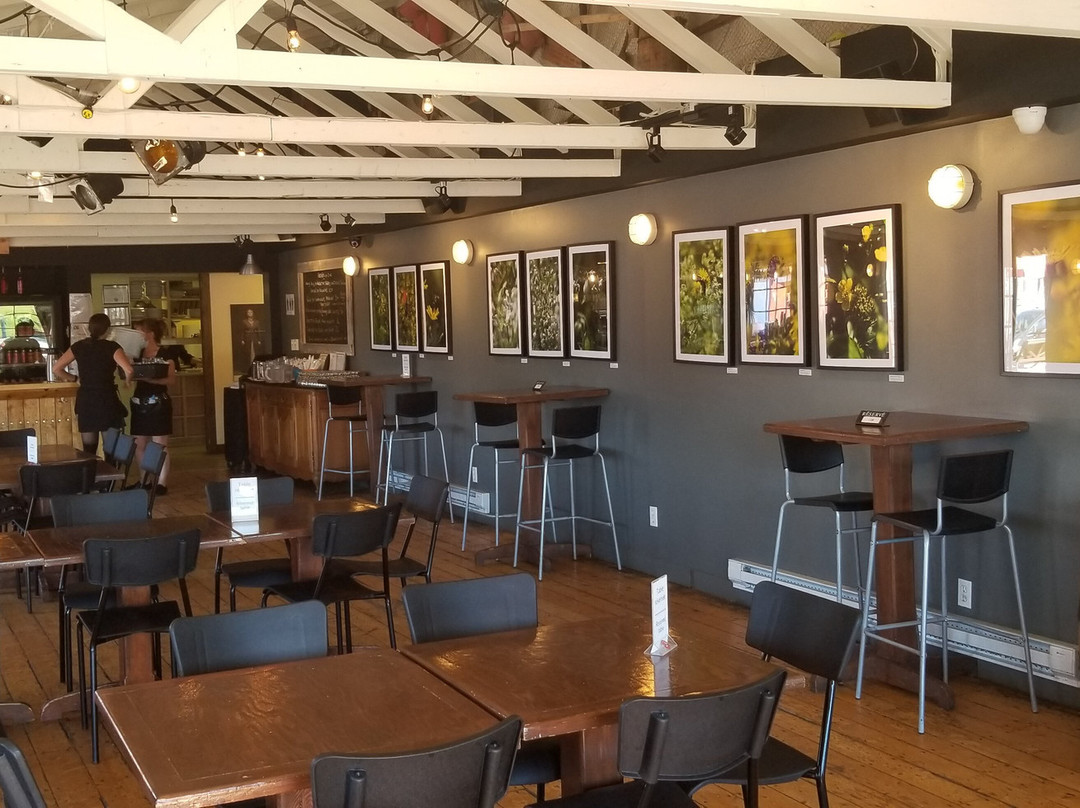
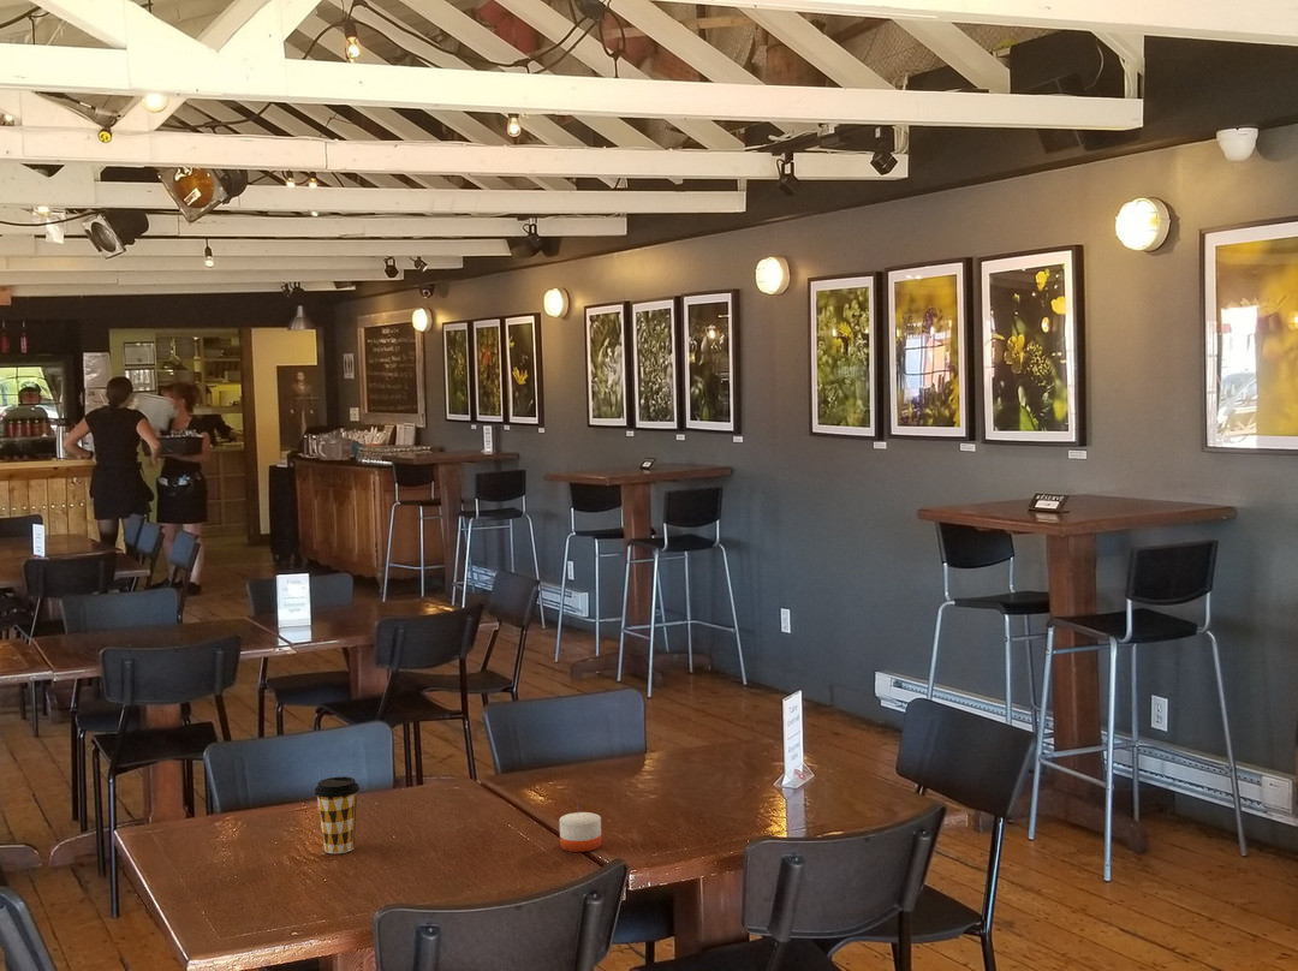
+ coffee cup (338, 815)
+ candle (579, 816)
